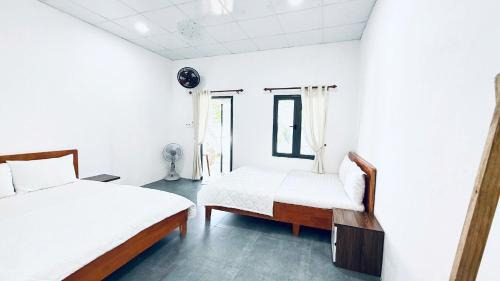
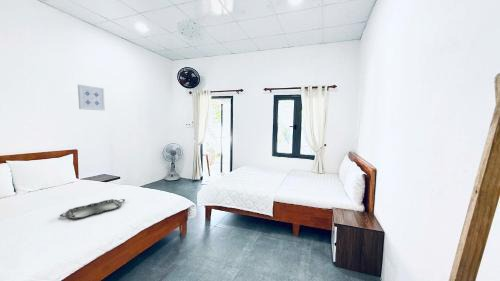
+ wall art (92, 98)
+ serving tray (95, 208)
